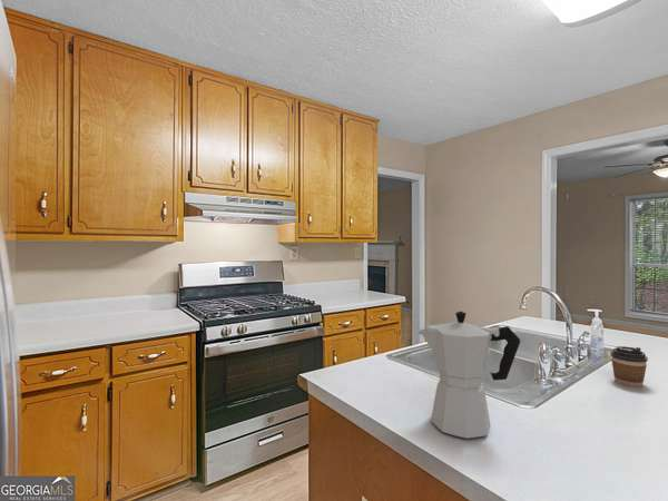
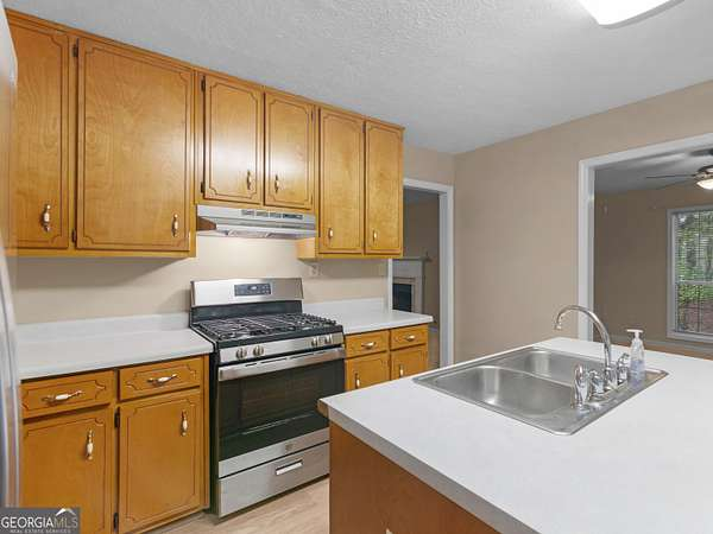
- coffee cup (628, 364)
- moka pot (466, 367)
